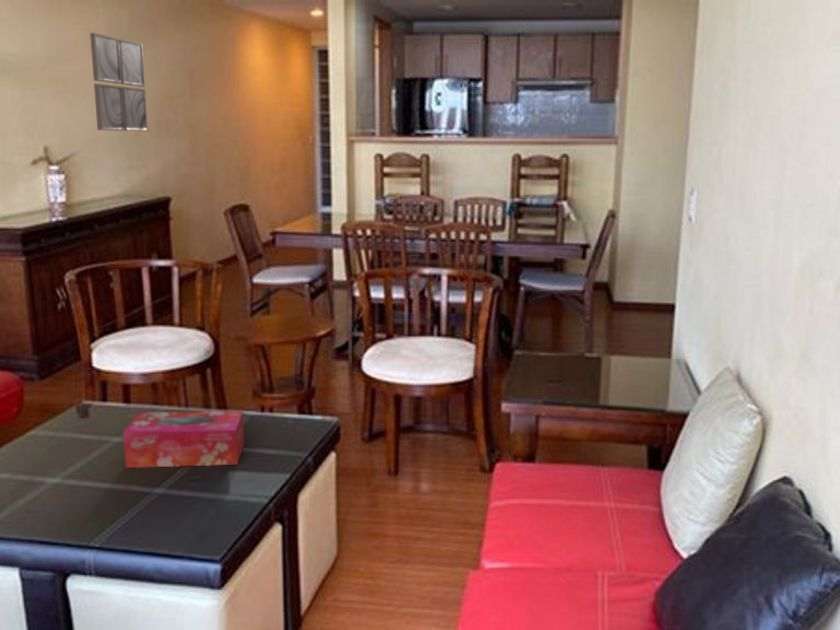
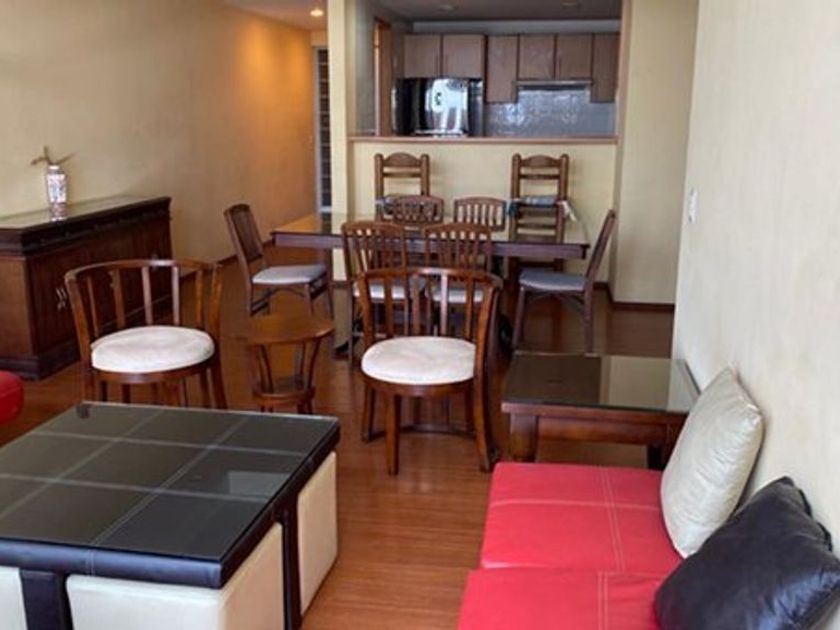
- wall art (120, 86)
- tissue box (186, 438)
